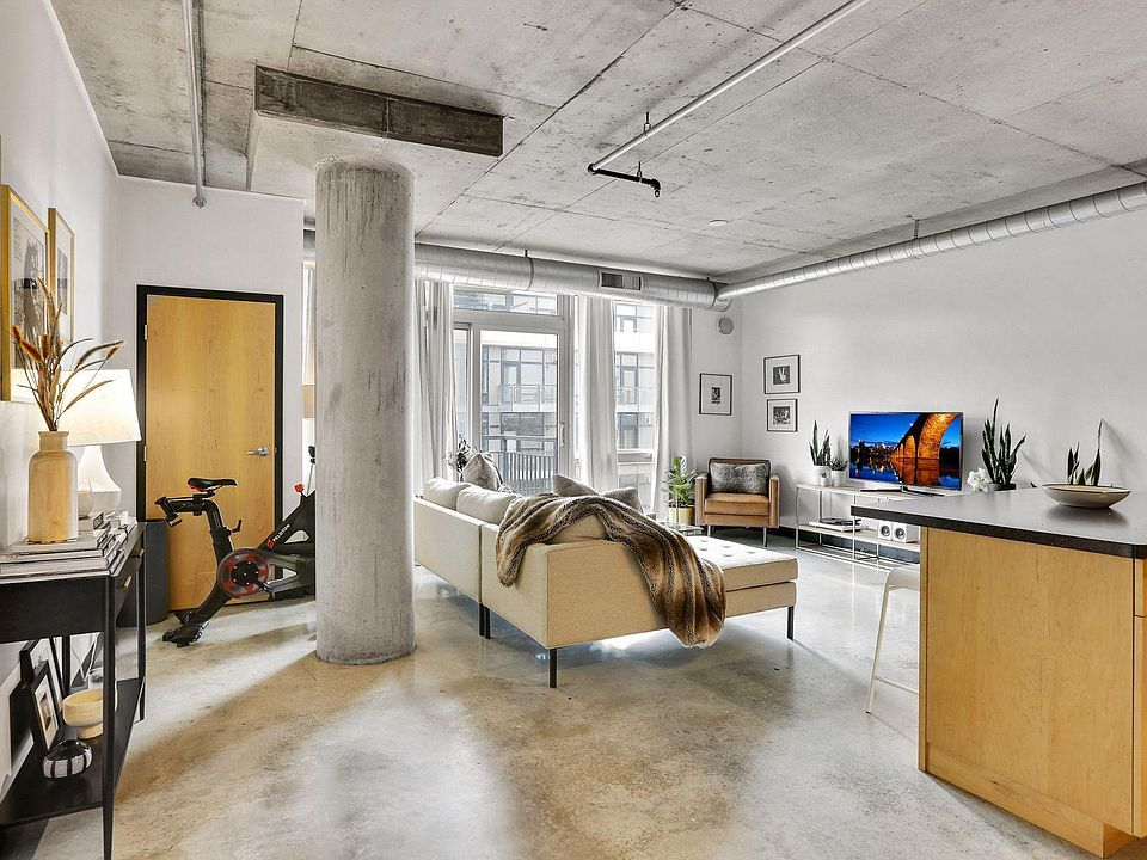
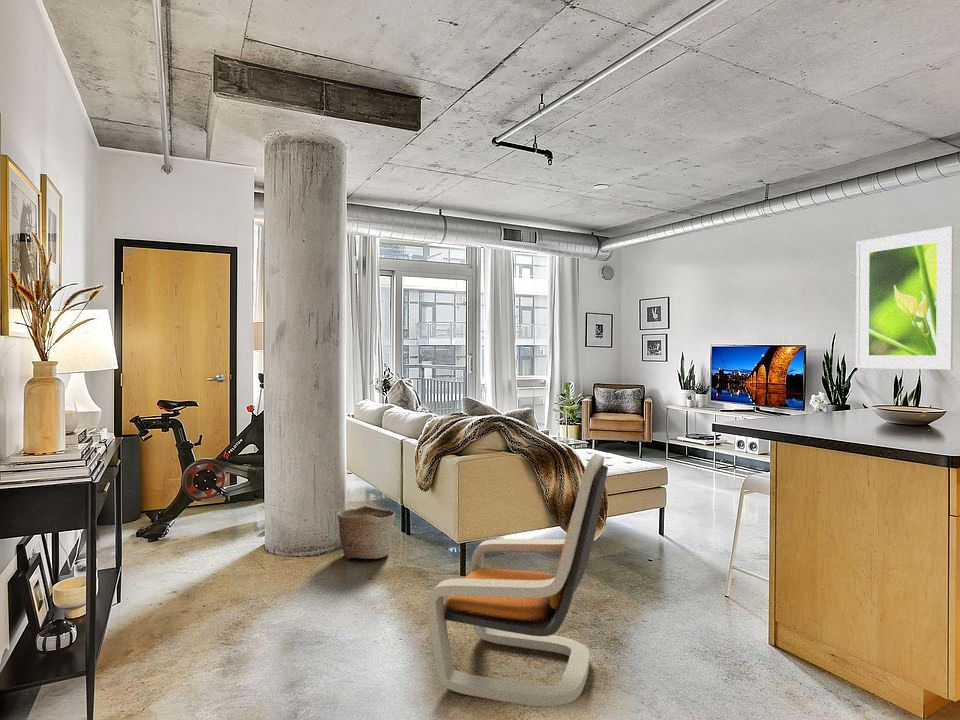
+ basket (366, 530)
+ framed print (901, 301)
+ lounge chair (518, 551)
